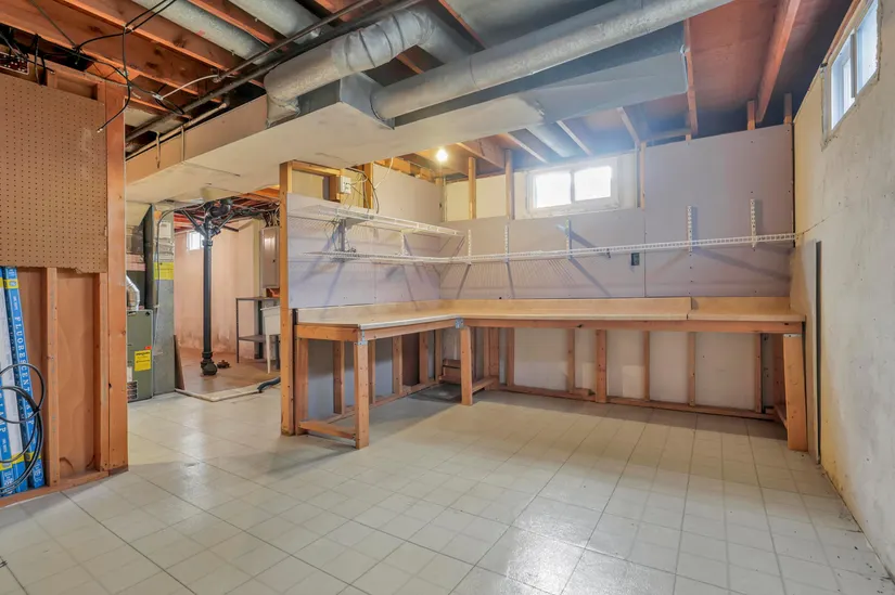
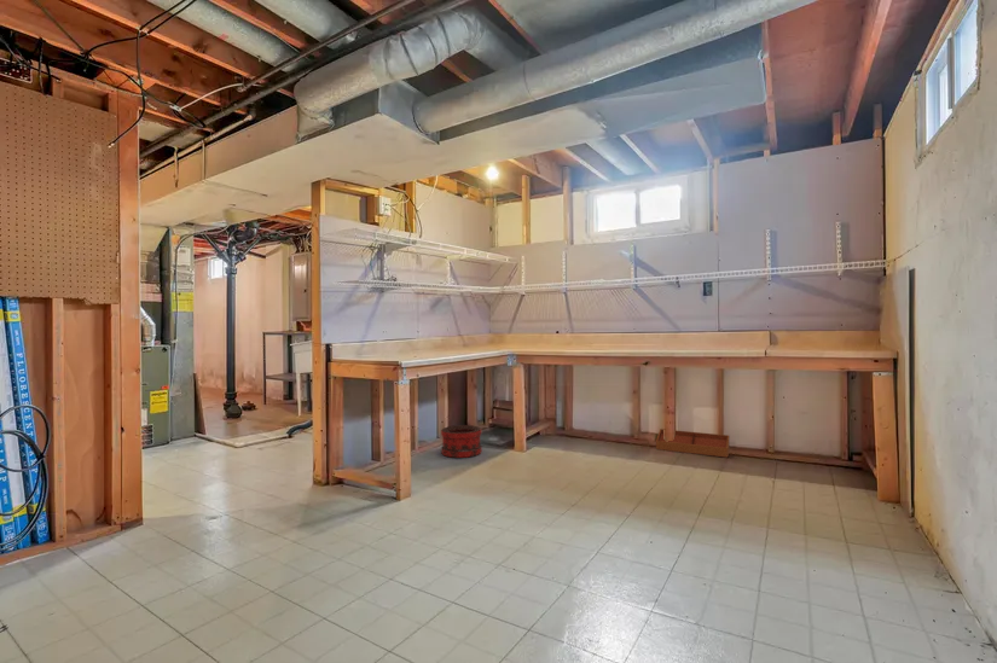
+ bucket (460, 440)
+ storage bin (691, 442)
